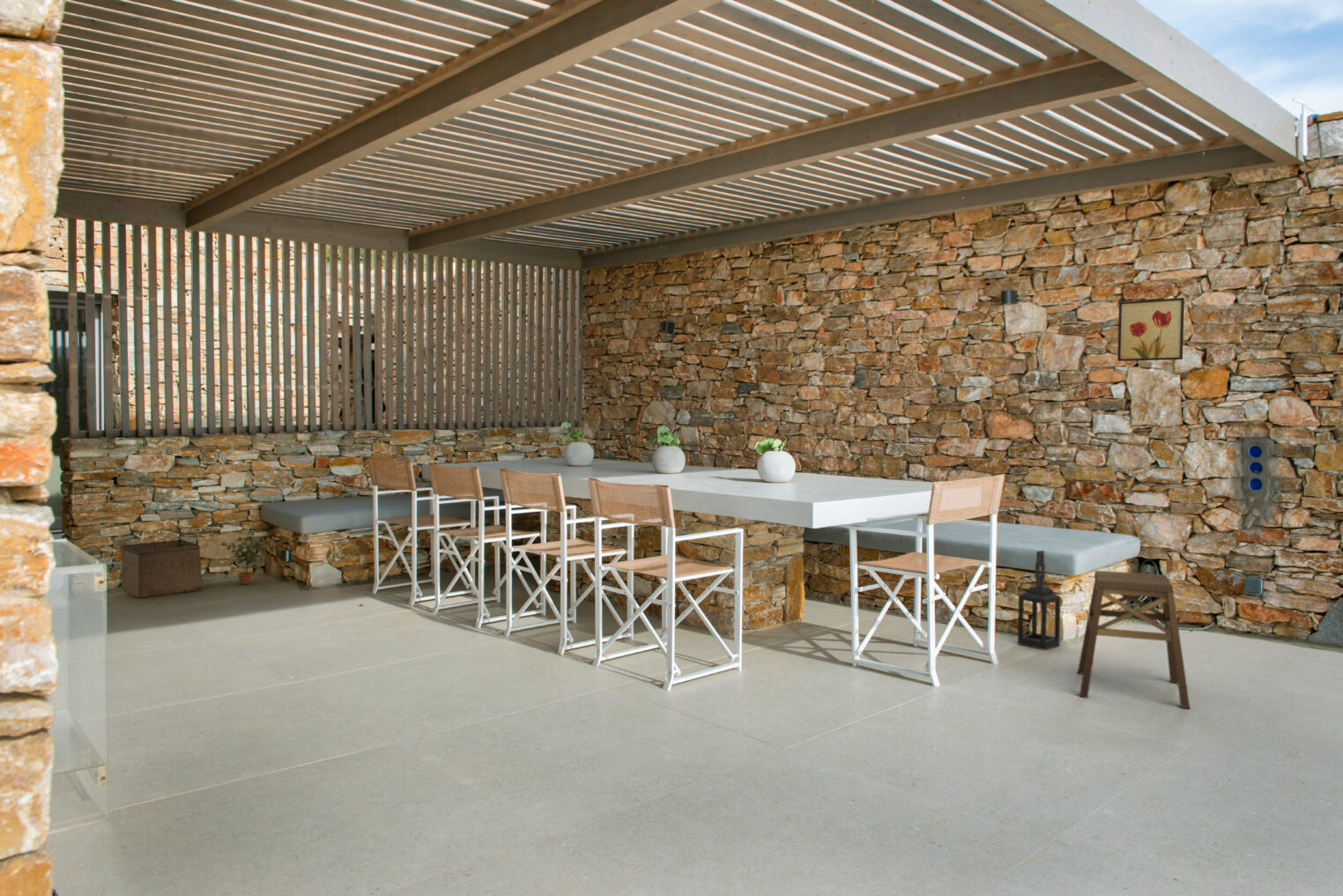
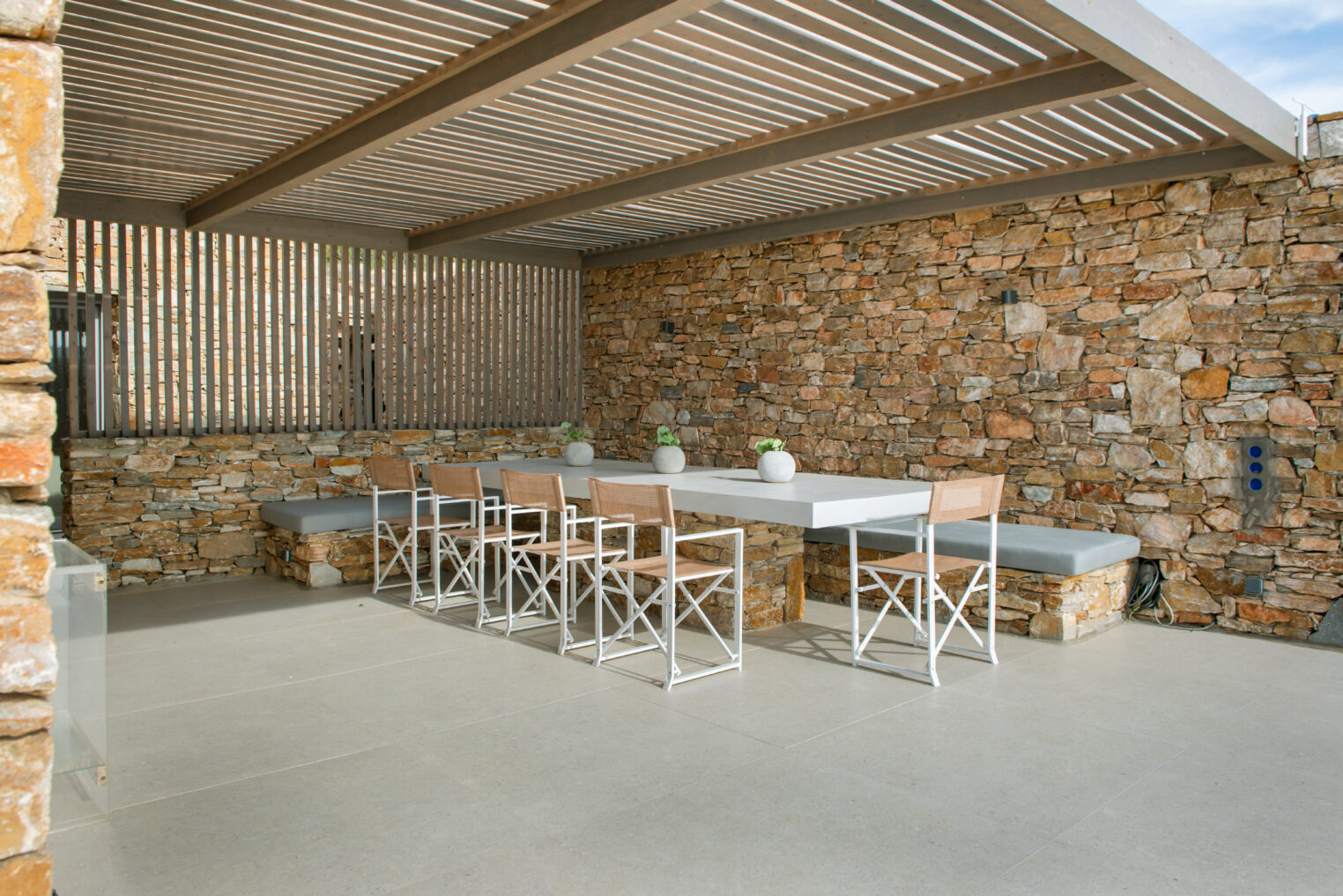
- wall art (1150, 330)
- potted plant (245, 556)
- lantern (1039, 597)
- storage bin (160, 567)
- stool (1132, 633)
